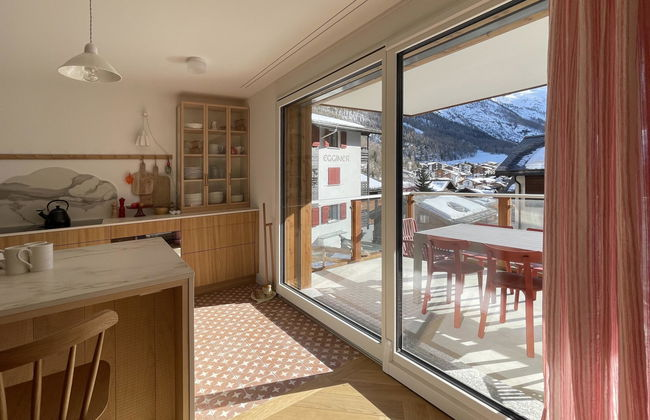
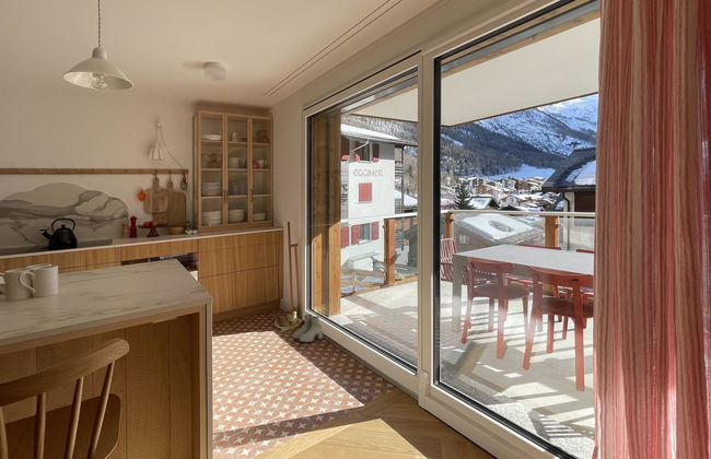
+ boots (307, 327)
